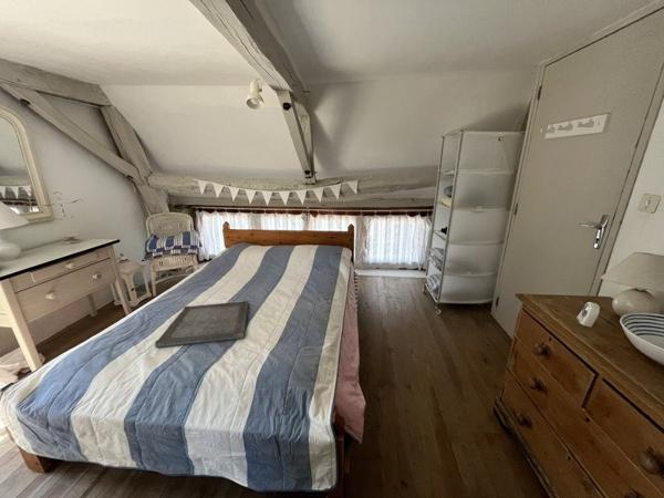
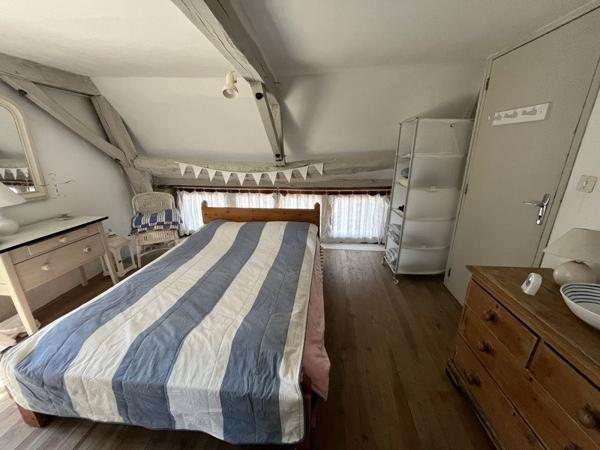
- serving tray (210, 320)
